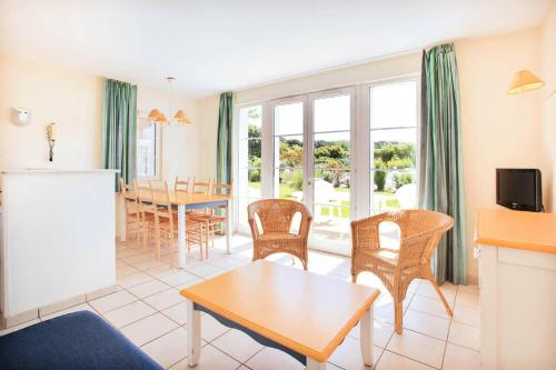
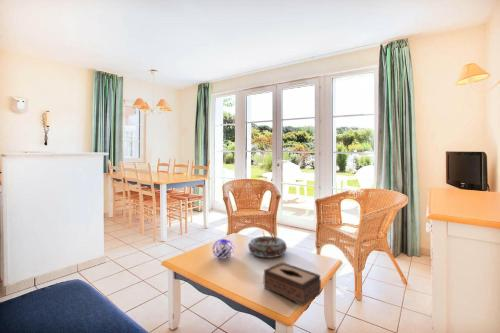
+ decorative orb (223, 248)
+ decorative bowl (267, 246)
+ tissue box (291, 281)
